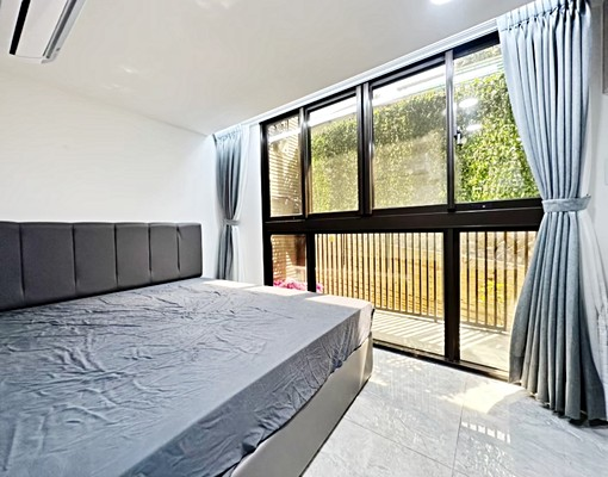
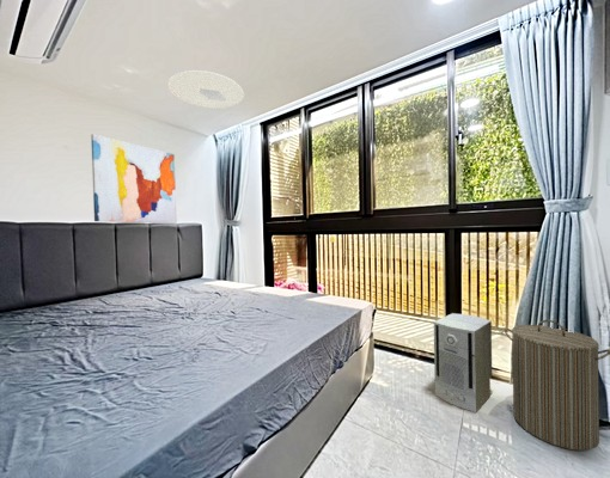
+ ceiling light (207, 88)
+ wall art (139, 183)
+ air purifier (463, 357)
+ laundry hamper (553, 373)
